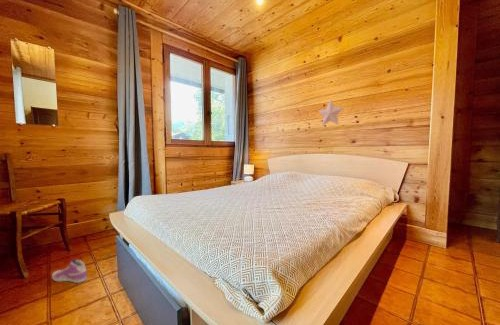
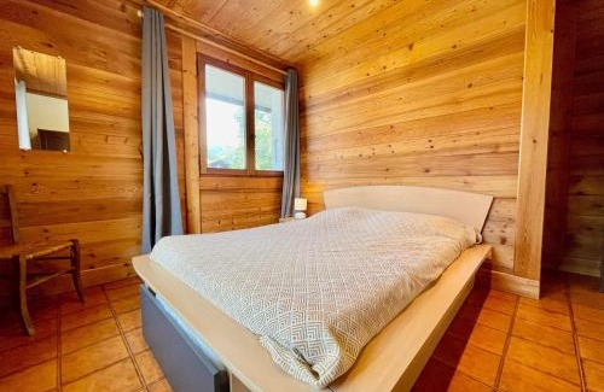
- decorative star (330, 112)
- sneaker (70, 268)
